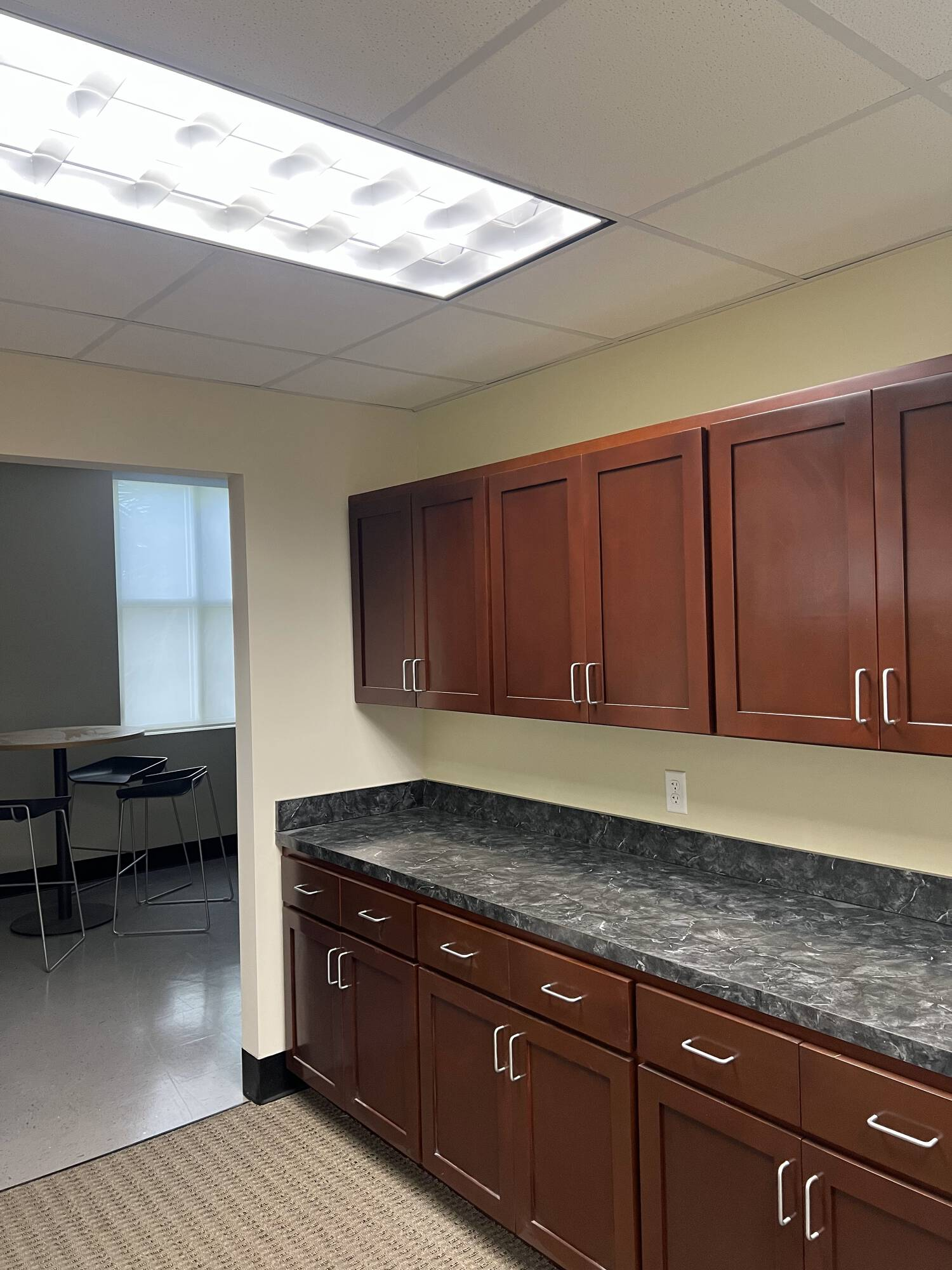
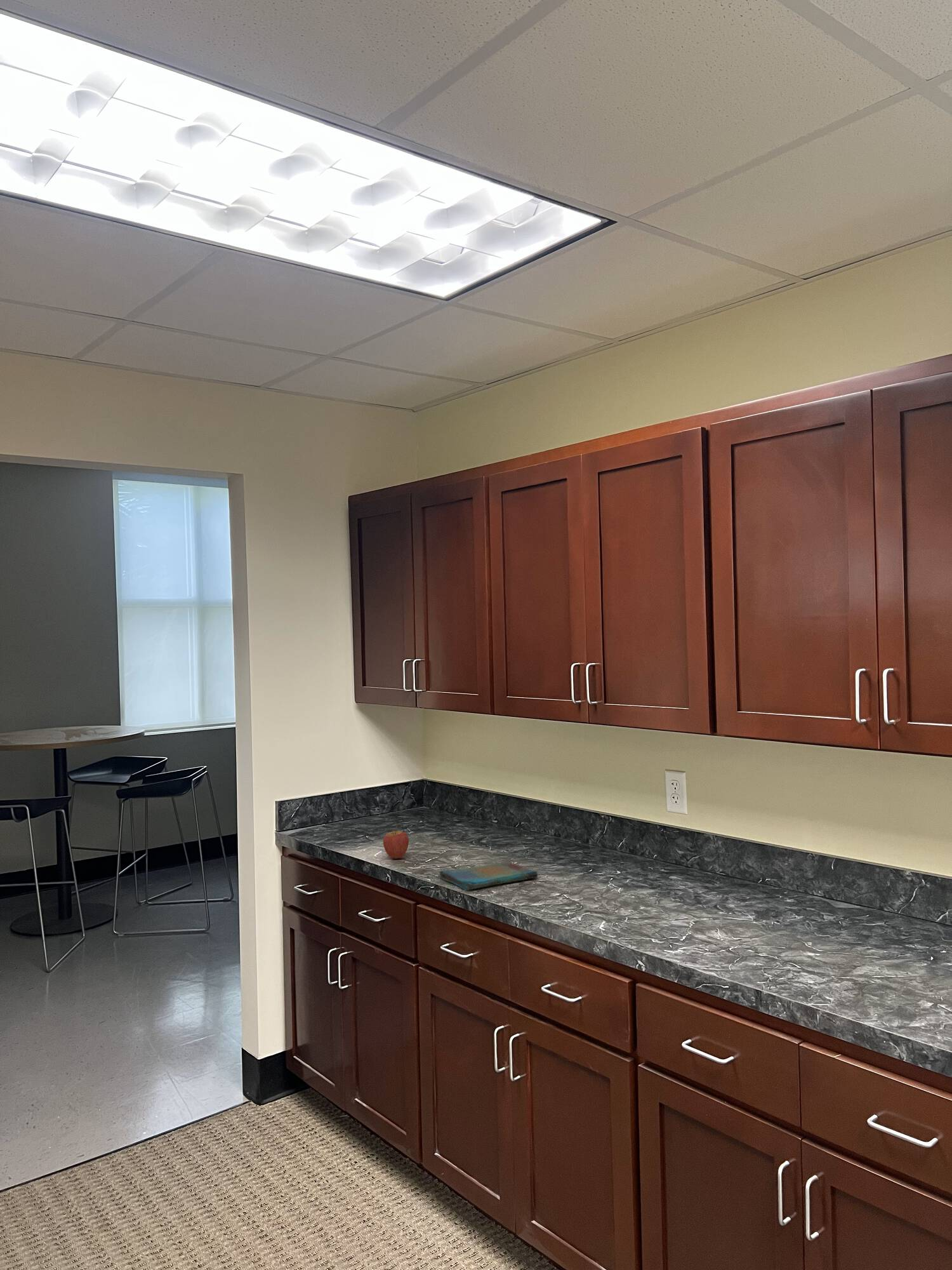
+ dish towel (488, 874)
+ fruit (395, 841)
